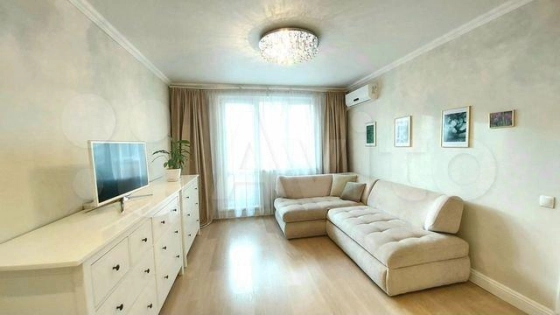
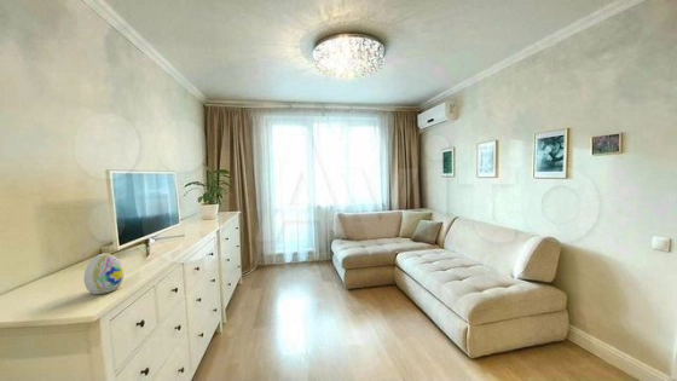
+ decorative egg (104, 271)
